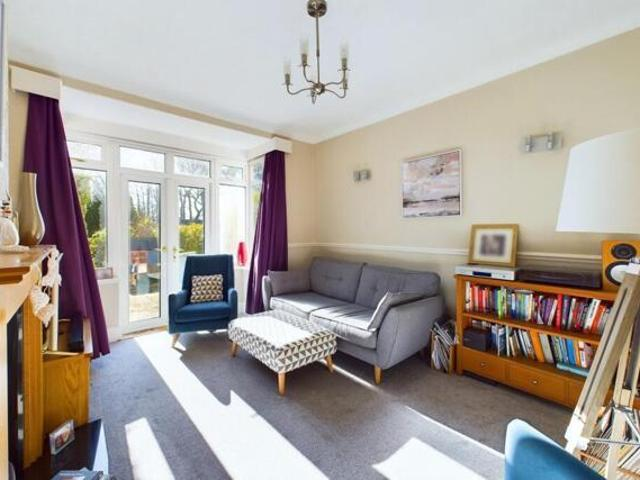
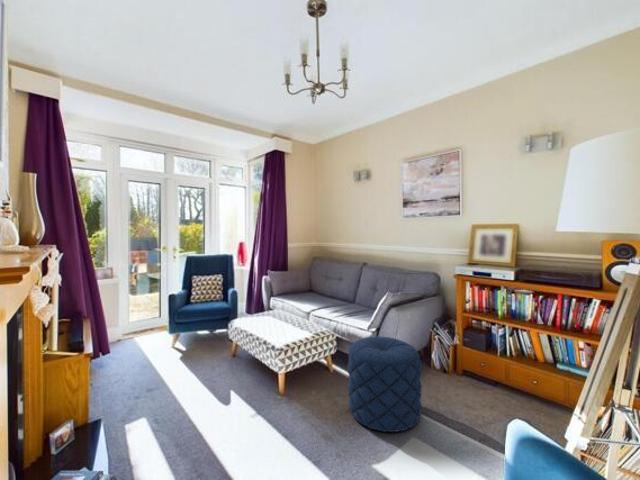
+ pouf (383, 377)
